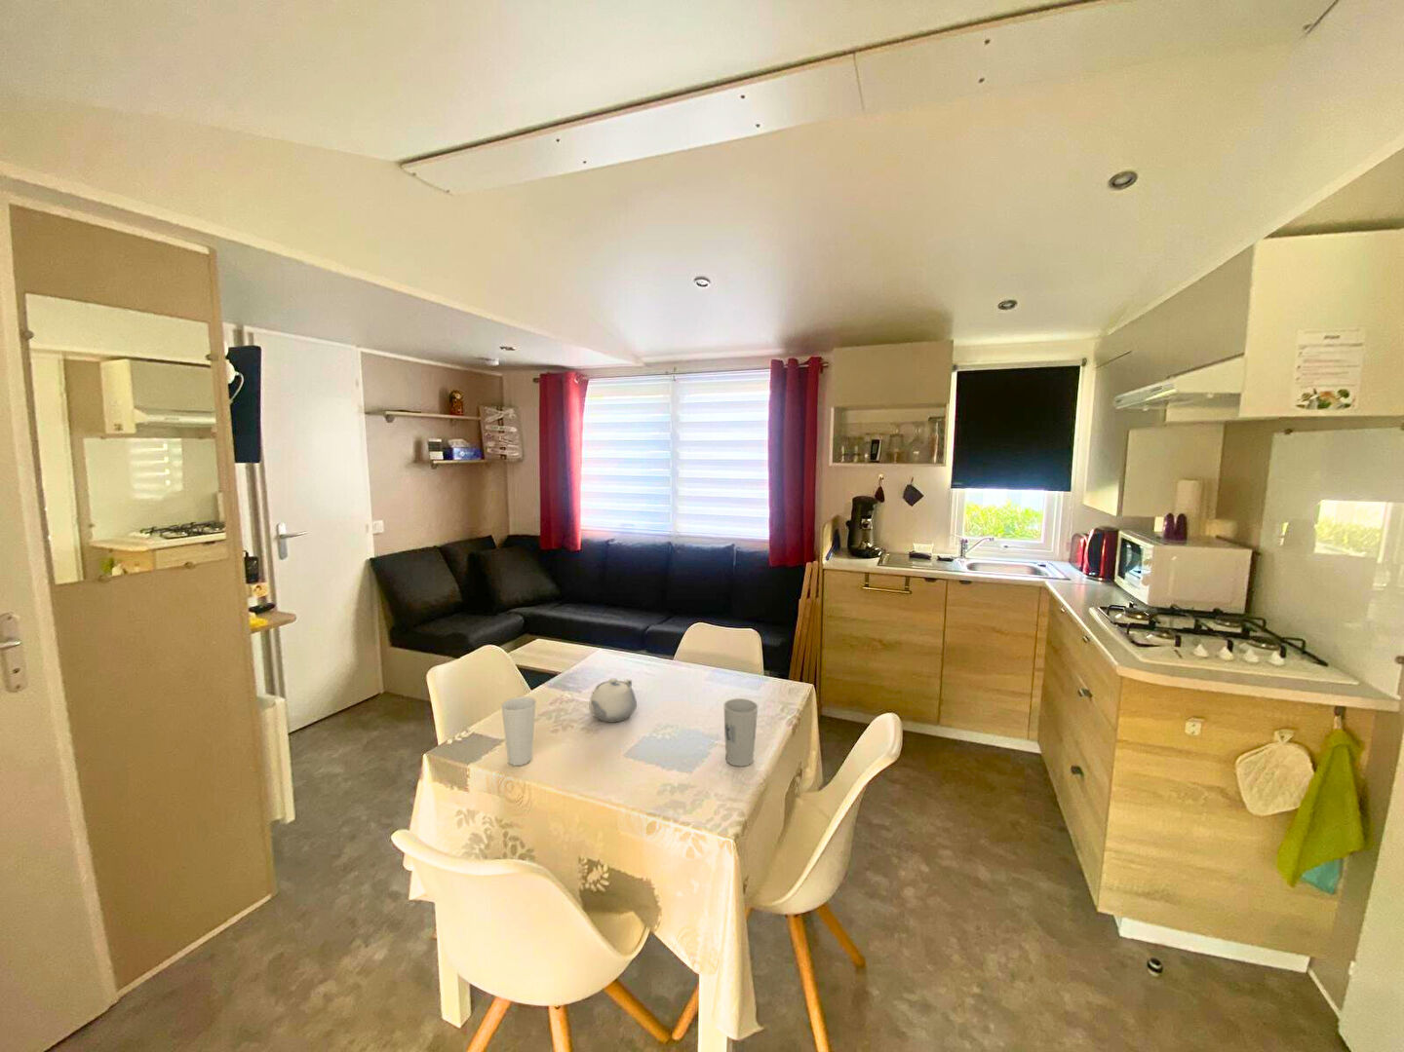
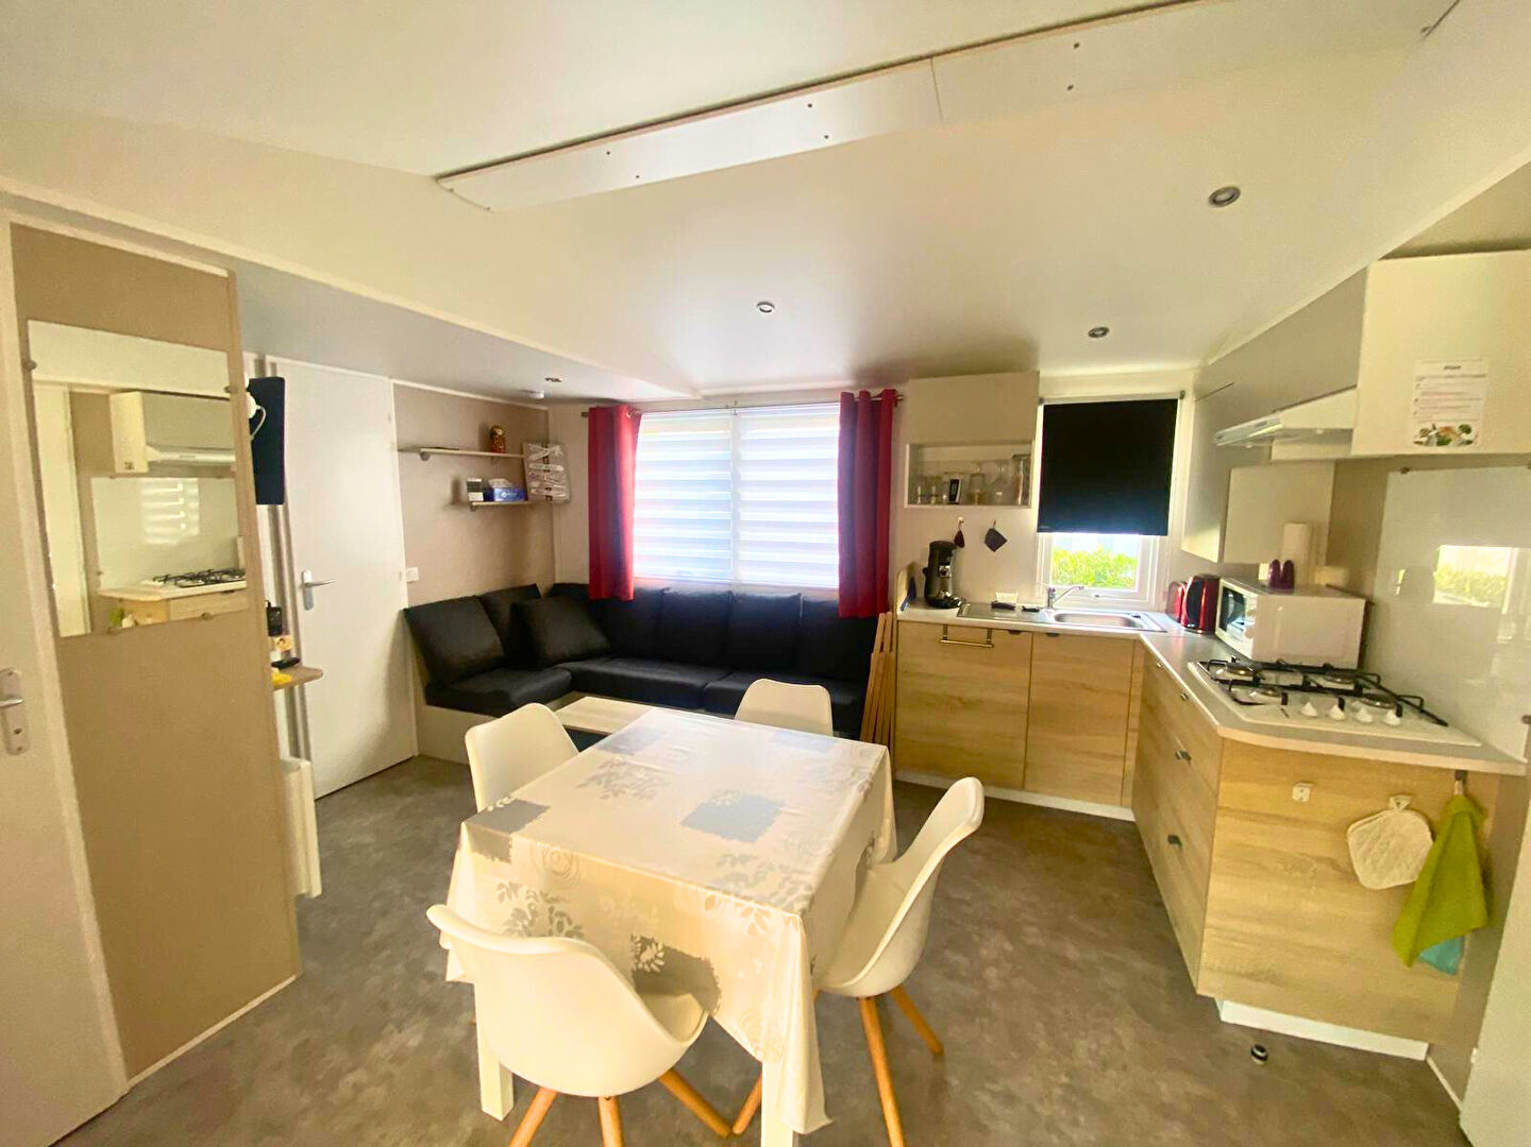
- cup (740, 733)
- cup (518, 732)
- teapot (612, 697)
